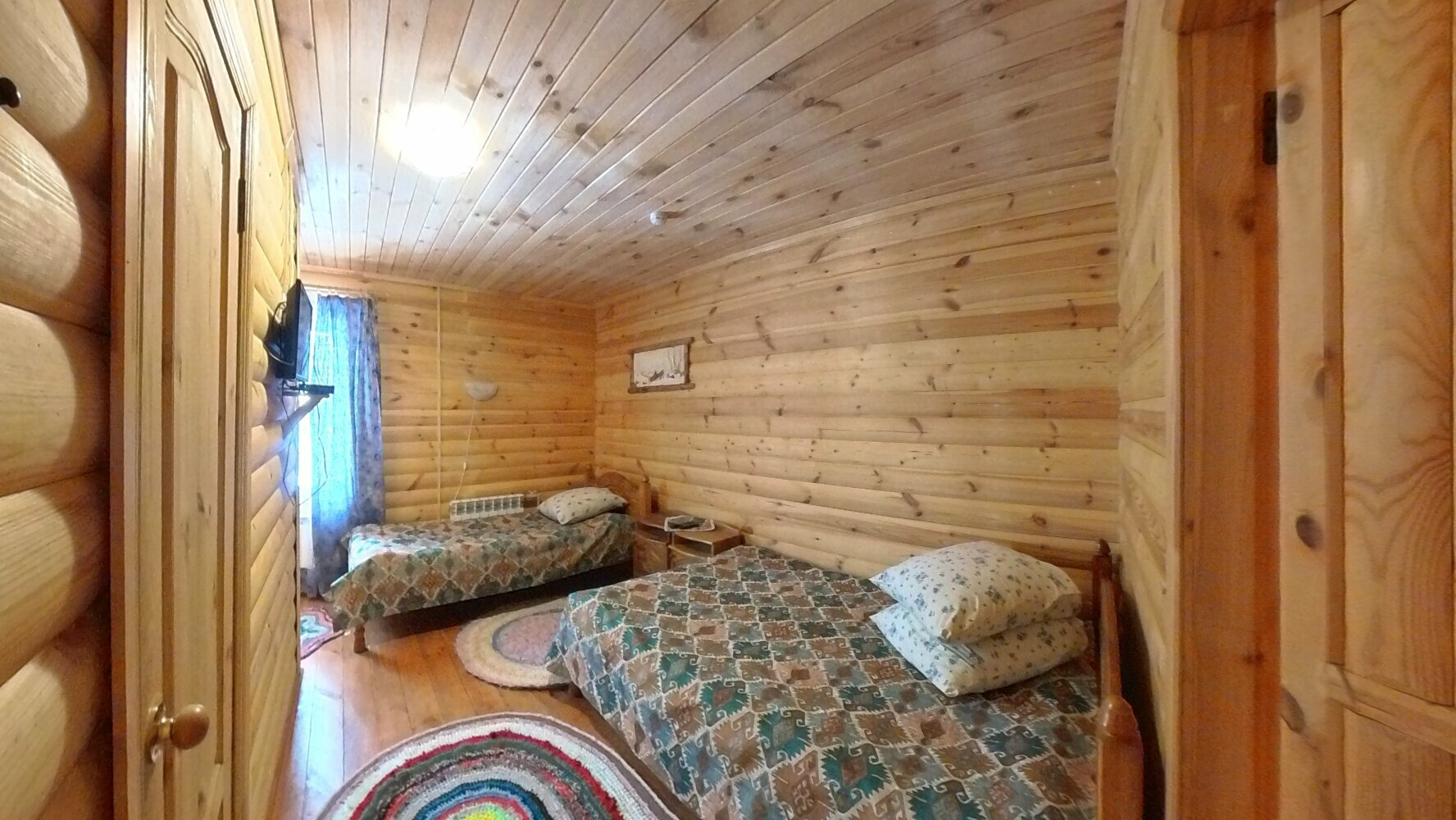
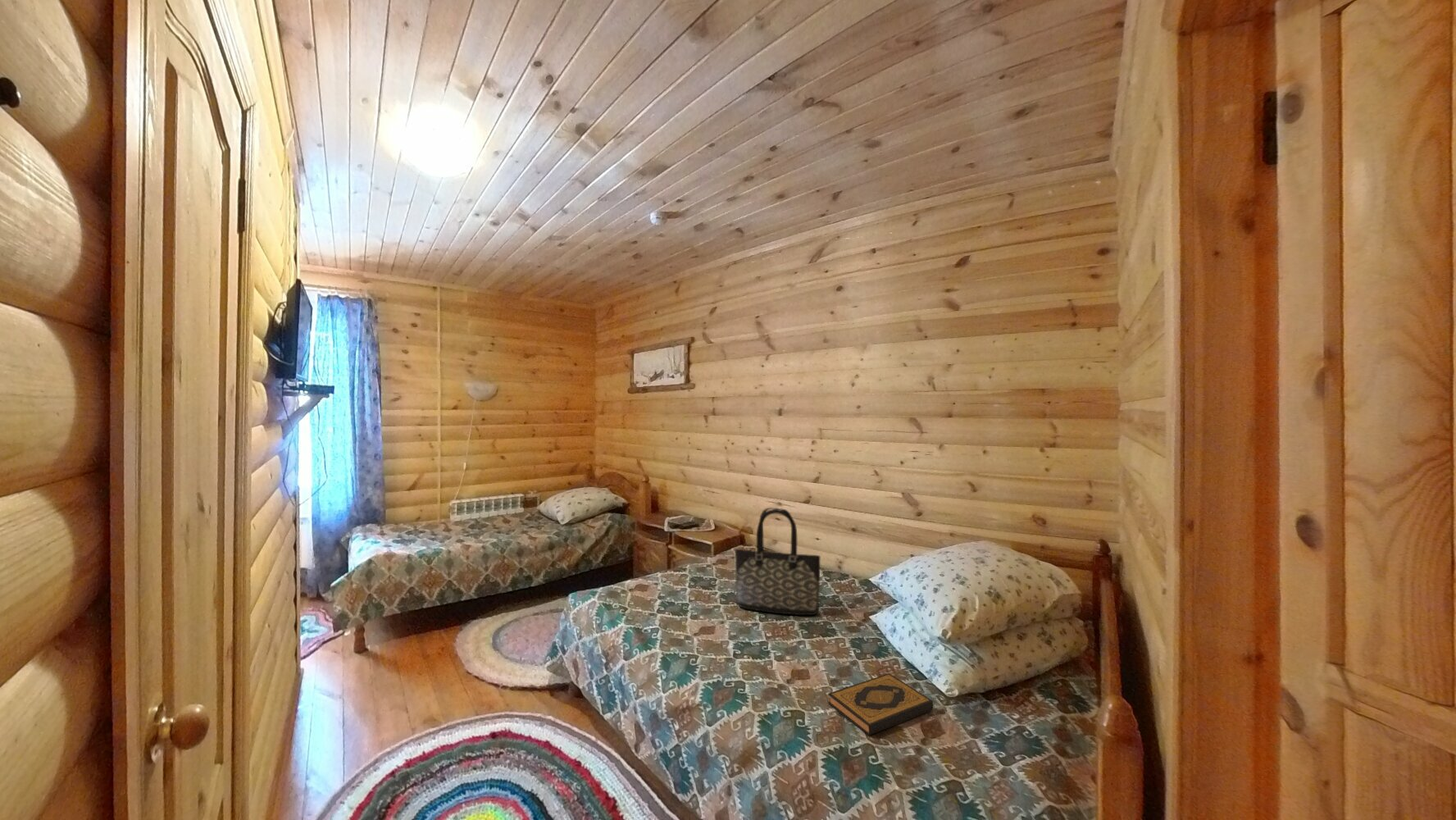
+ hardback book (880, 702)
+ tote bag (776, 558)
